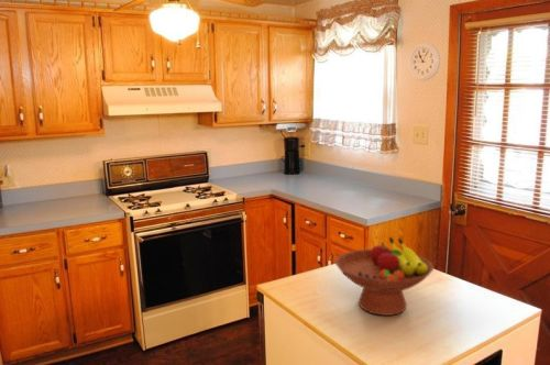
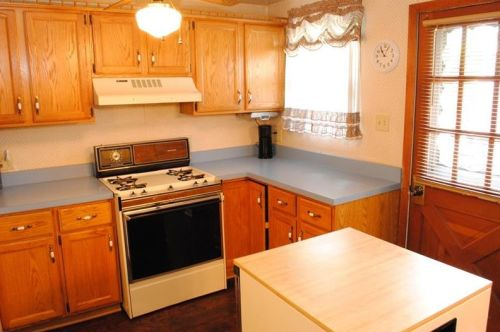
- fruit bowl (383, 276)
